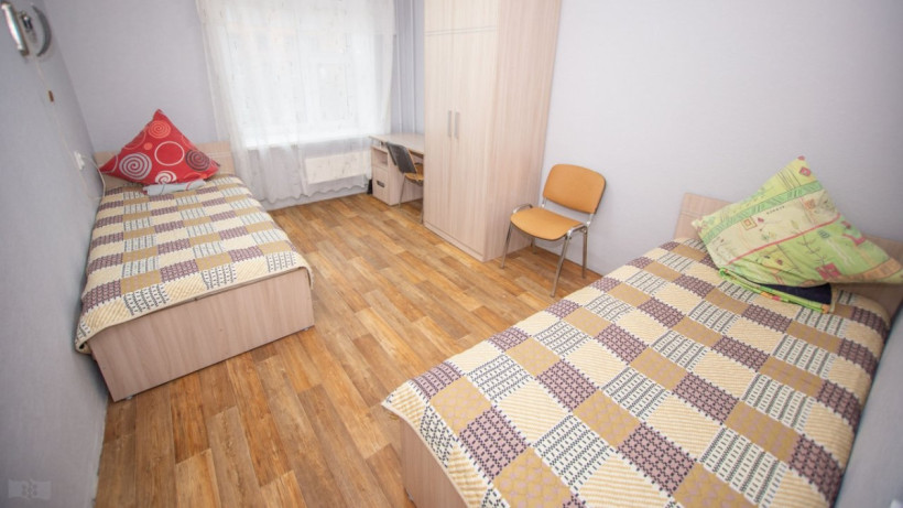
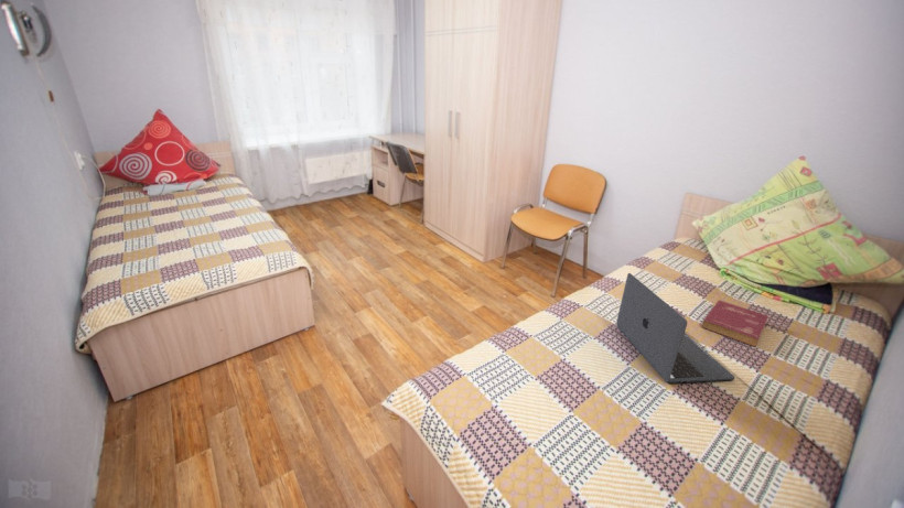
+ laptop (677, 322)
+ book (735, 321)
